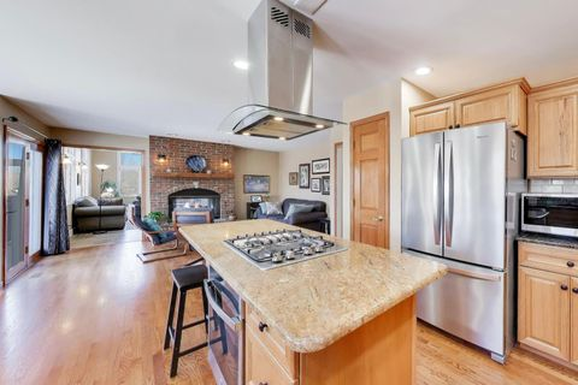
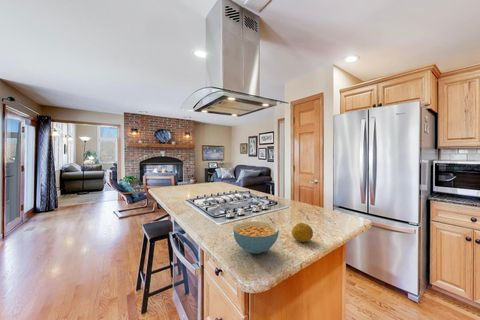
+ fruit (302, 232)
+ cereal bowl (255, 239)
